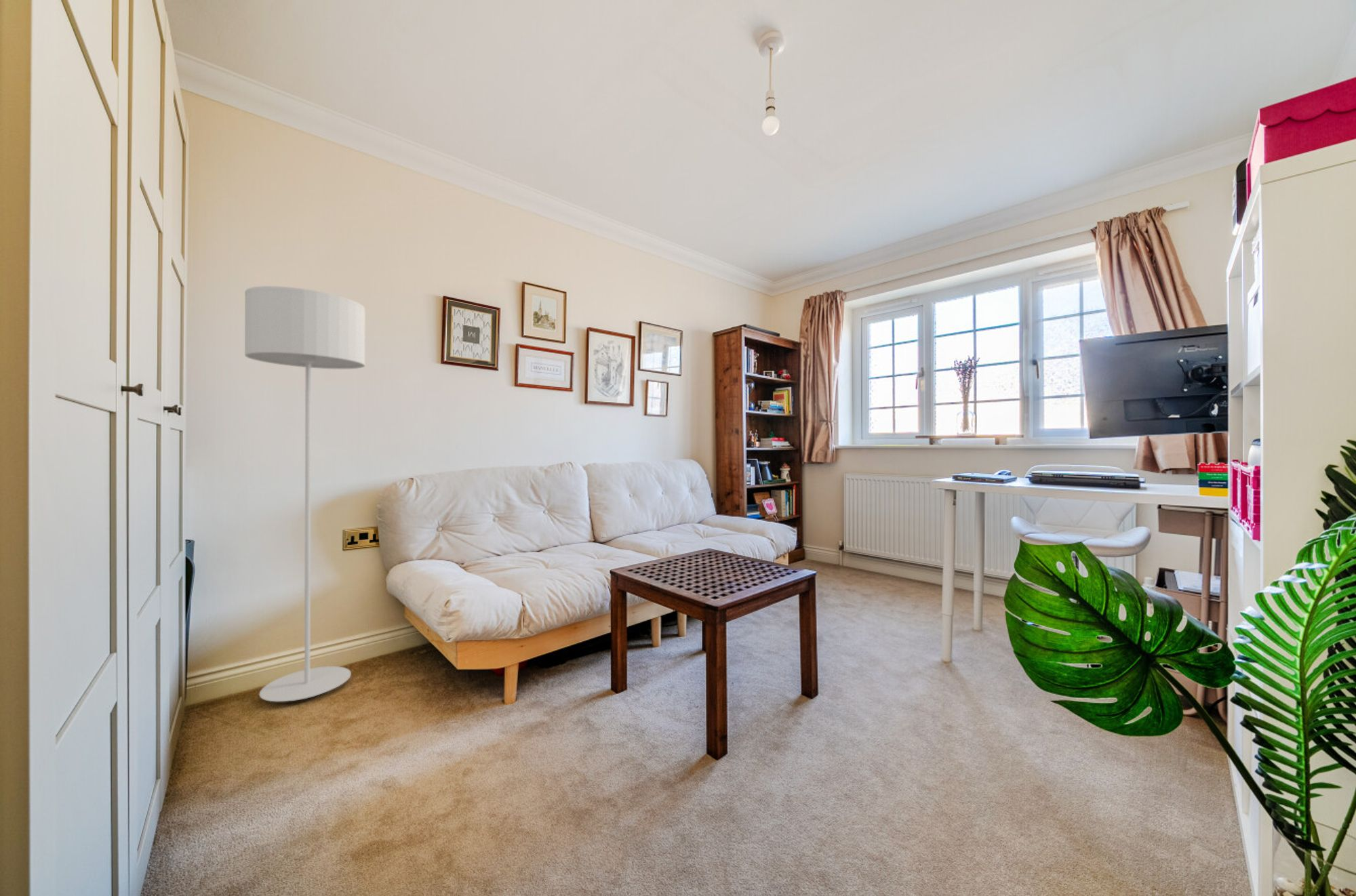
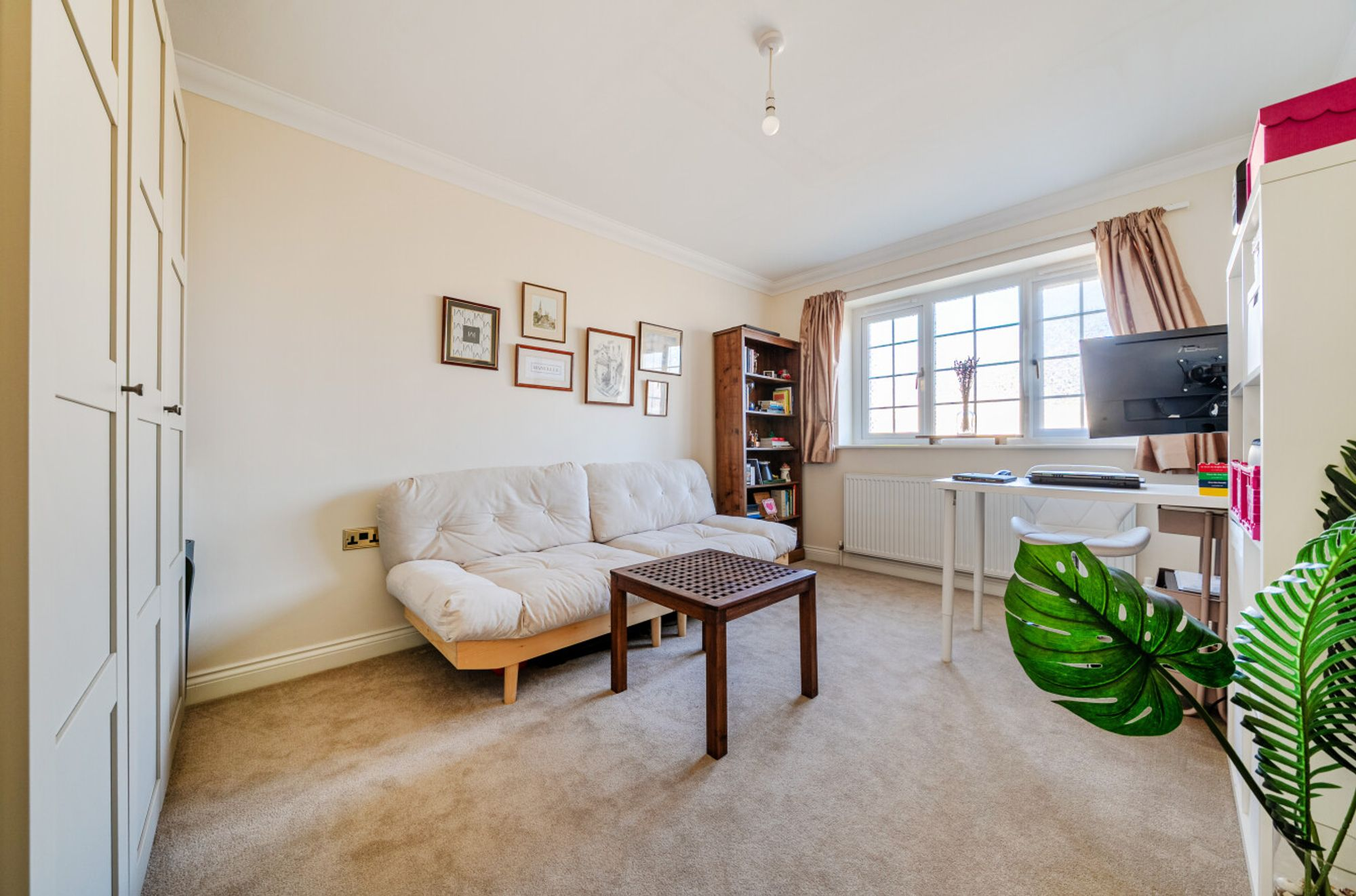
- floor lamp (308, 495)
